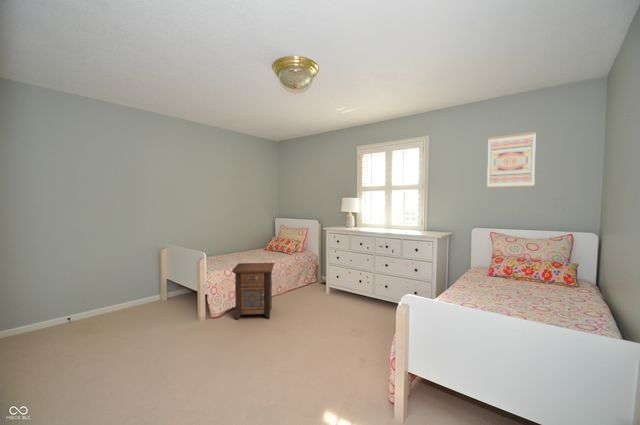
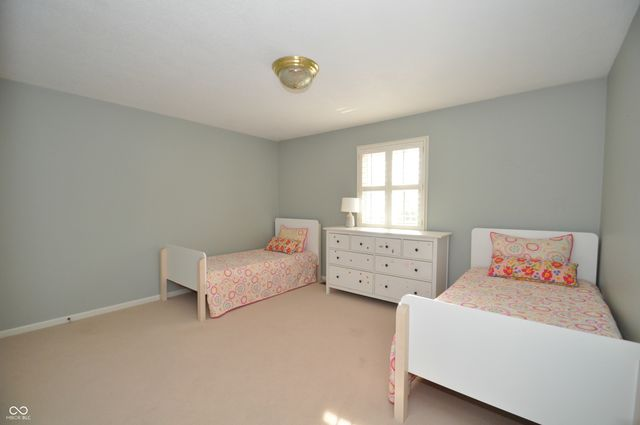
- wall art (510, 161)
- nightstand (254, 290)
